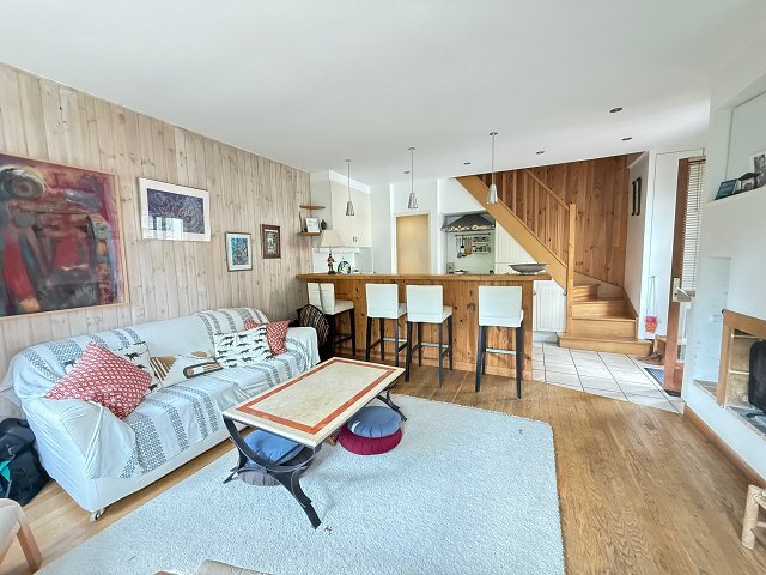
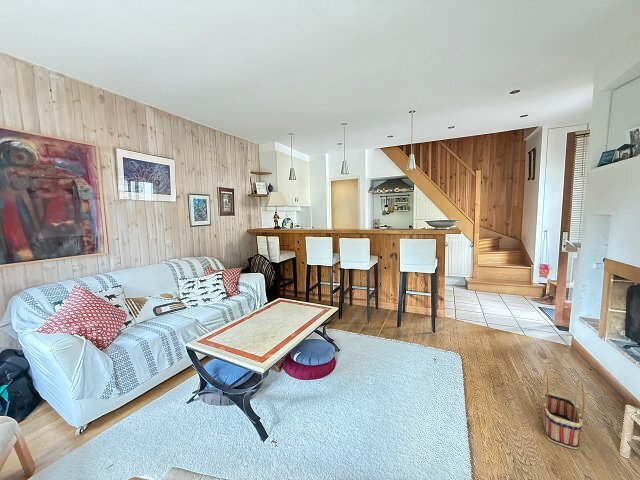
+ basket (561, 404)
